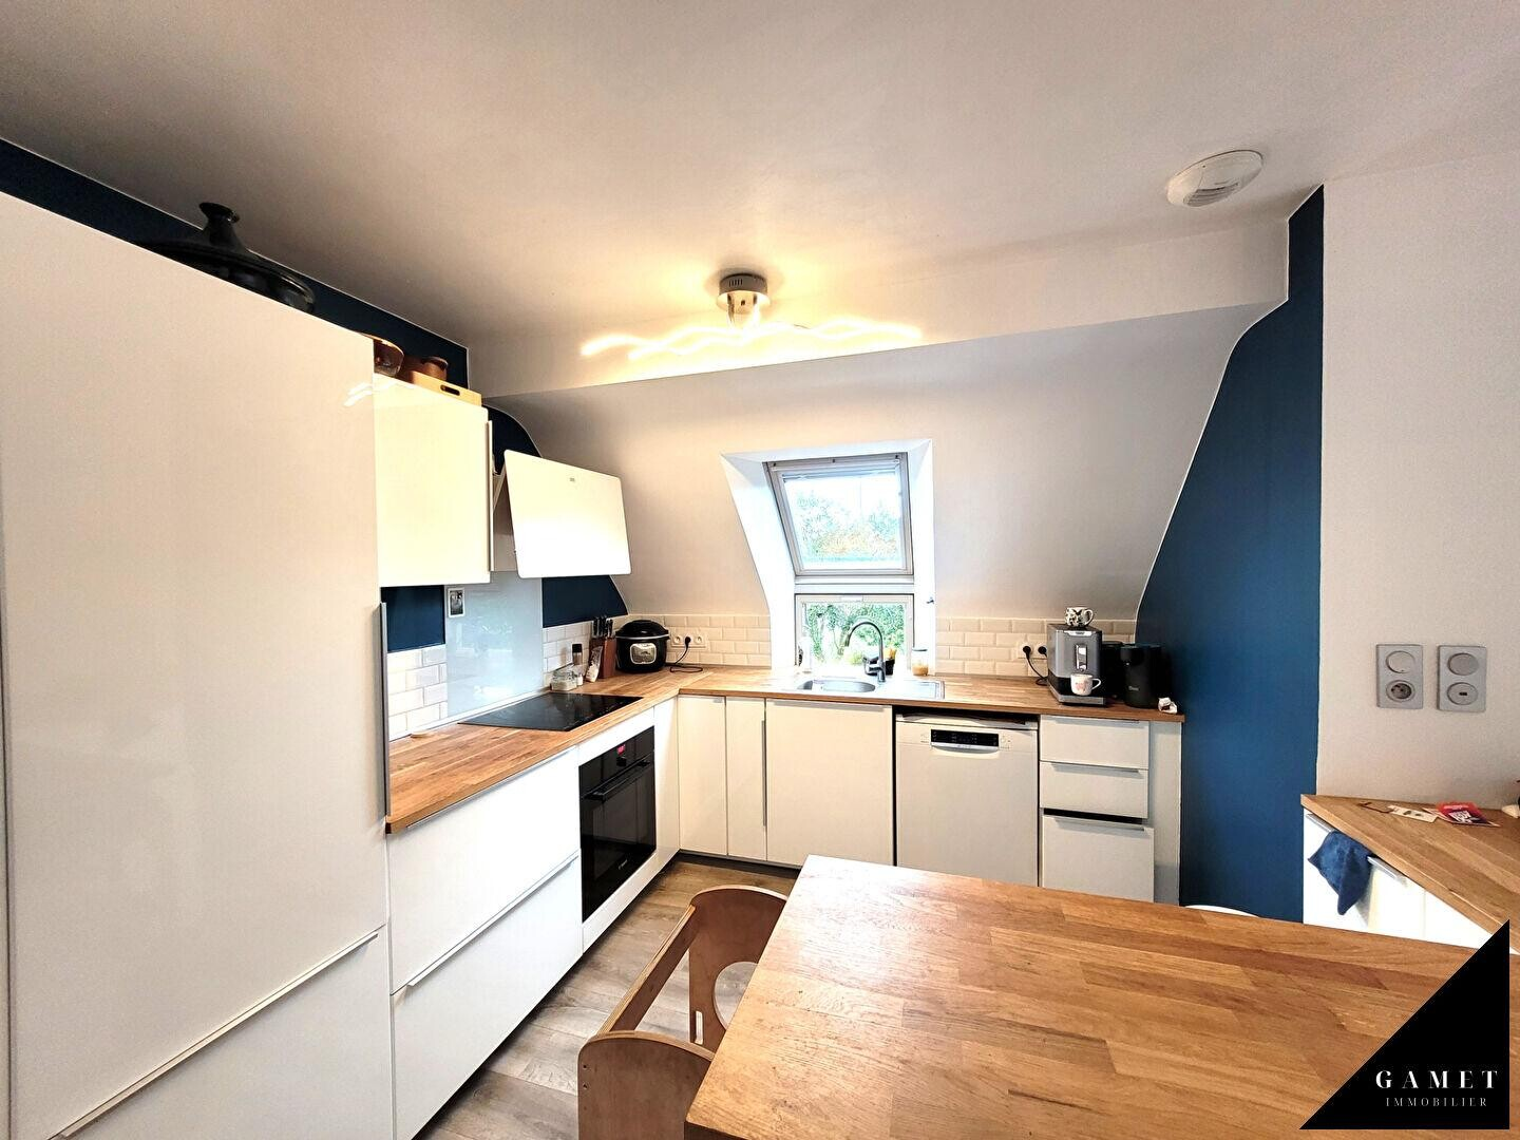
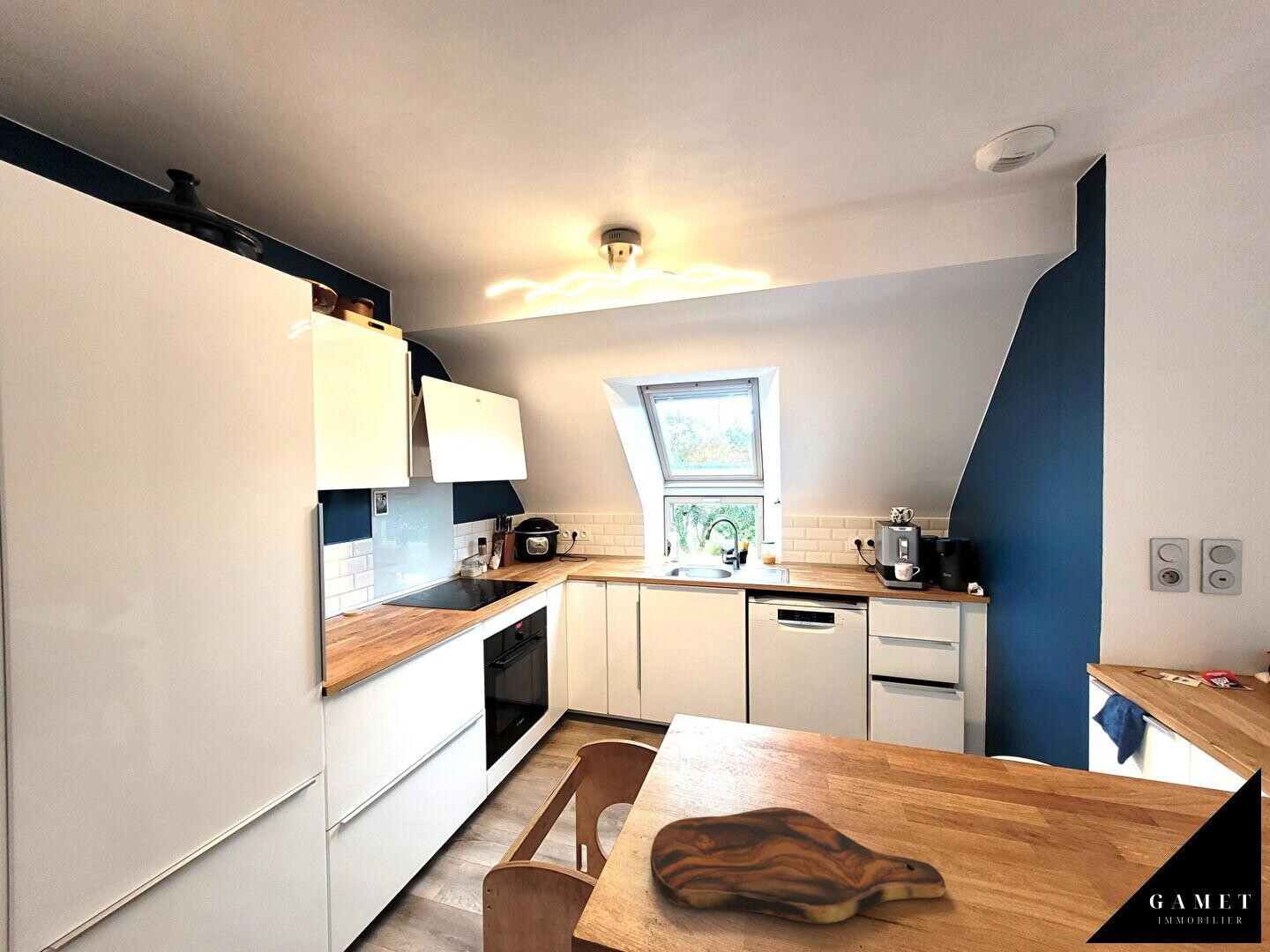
+ cutting board (788, 859)
